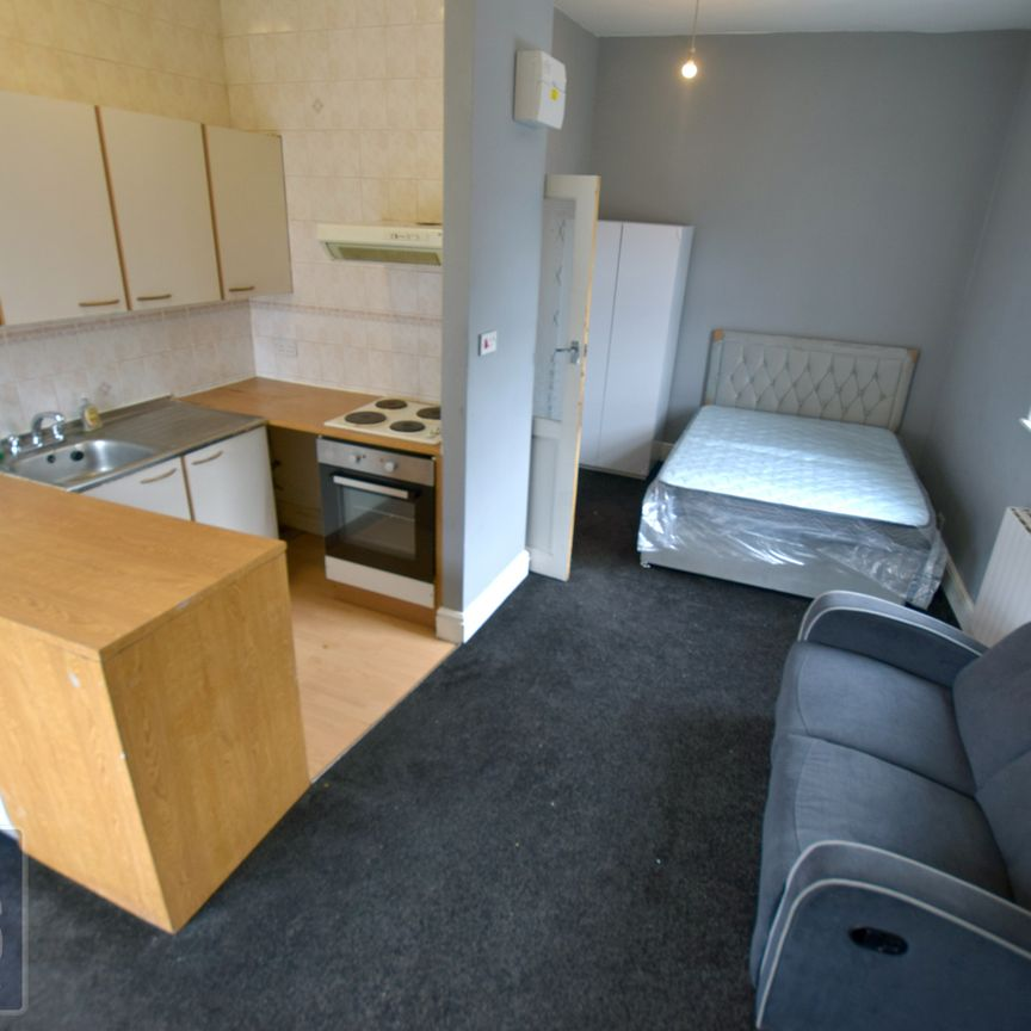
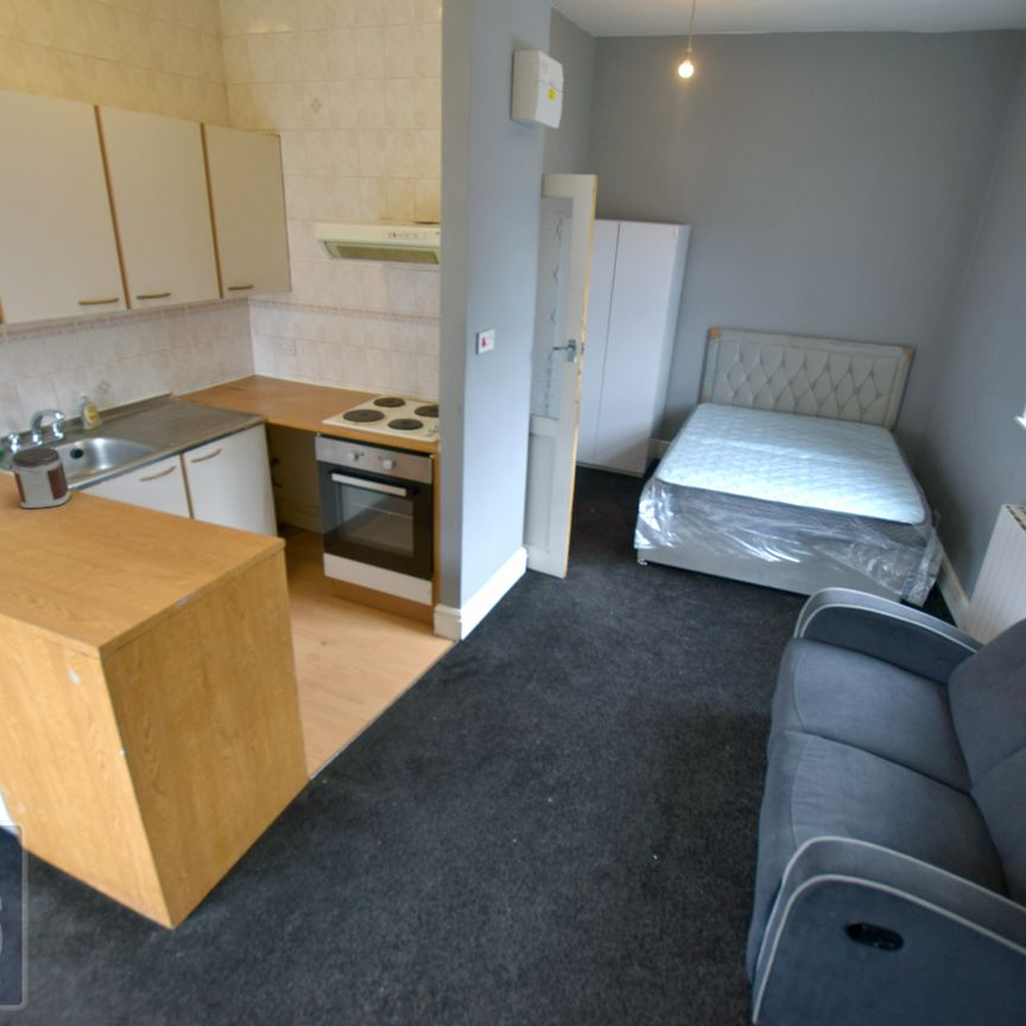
+ jar (40, 476)
